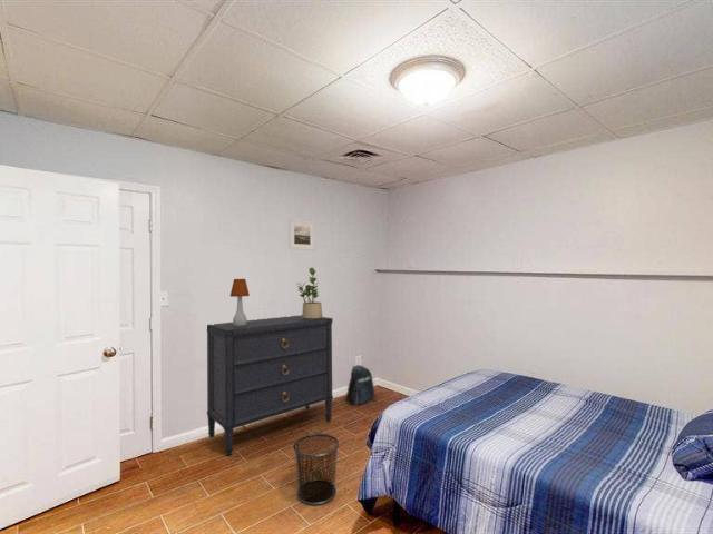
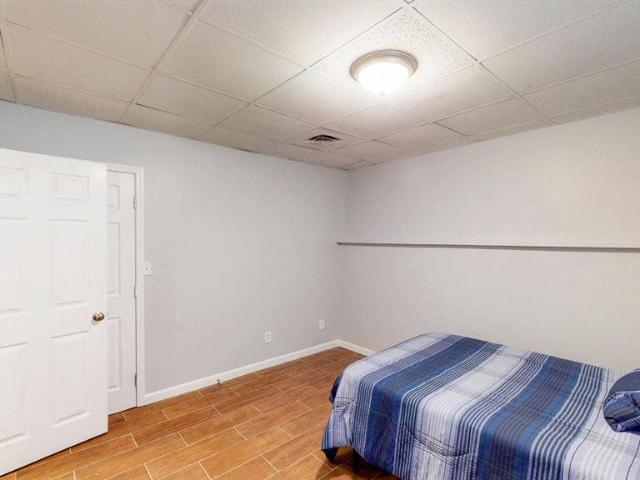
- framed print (302, 235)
- backpack (360, 382)
- potted plant (309, 293)
- dresser (273, 374)
- table lamp (240, 301)
- waste bin (316, 468)
